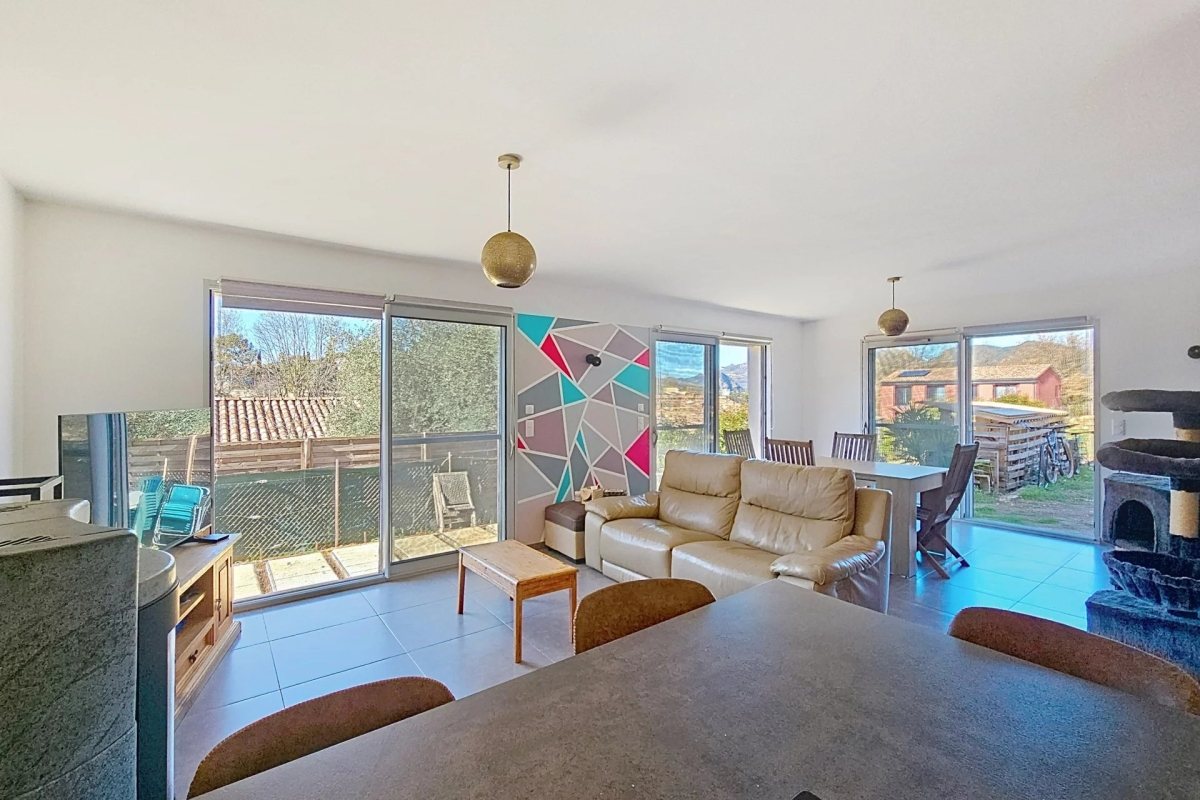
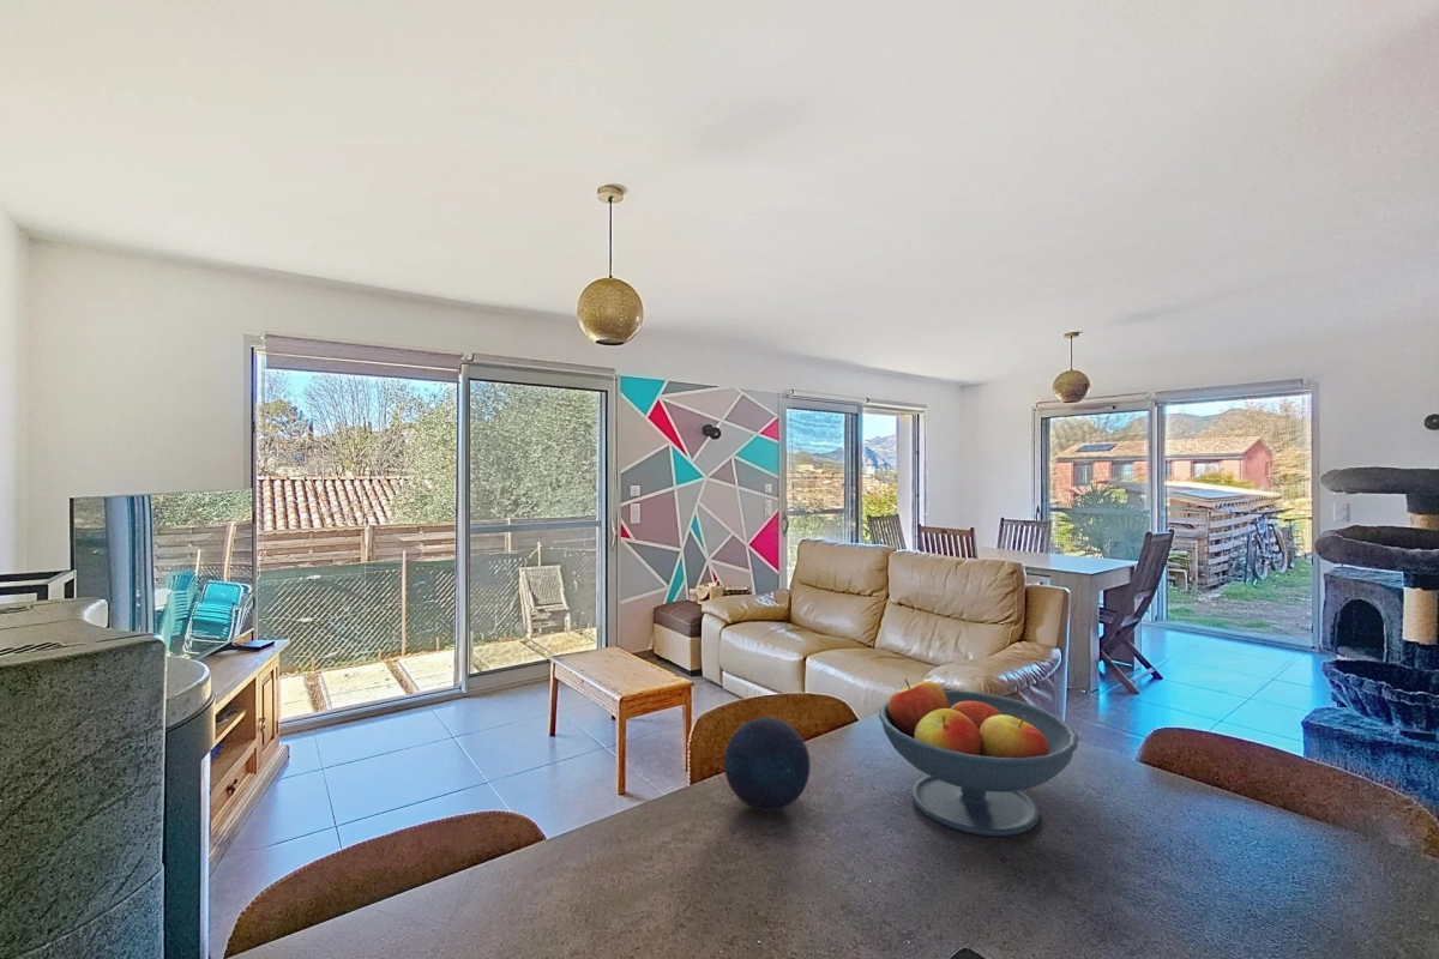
+ decorative orb (766, 762)
+ fruit bowl (973, 747)
